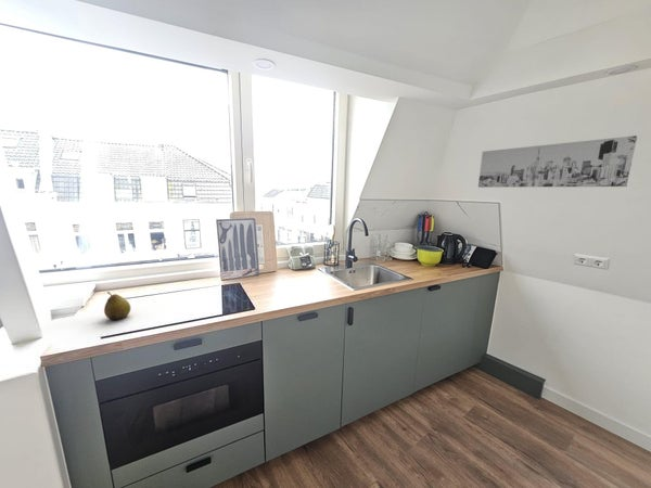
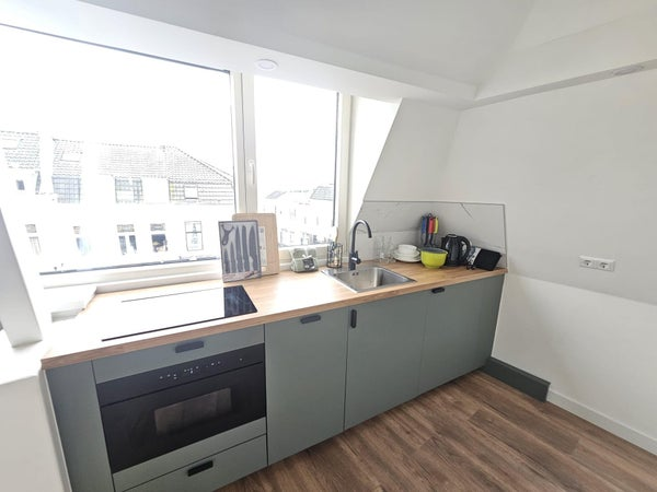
- fruit (116, 304)
- wall art (542, 166)
